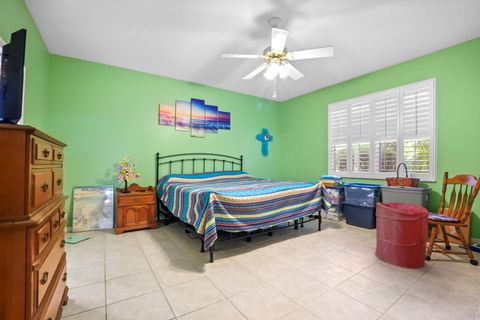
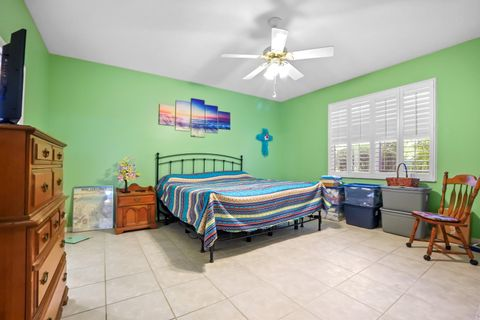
- laundry hamper (400, 232)
